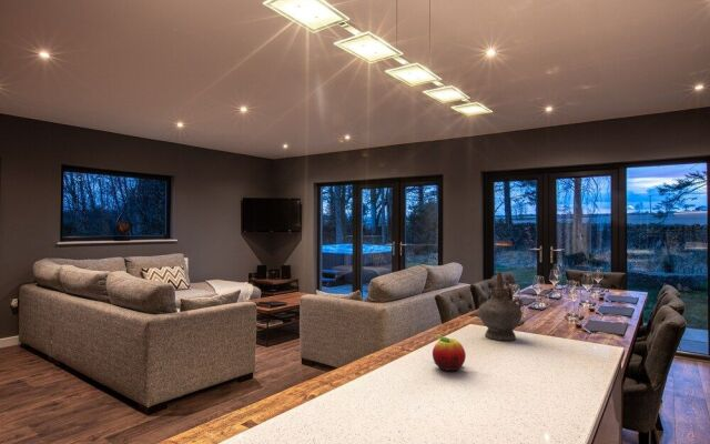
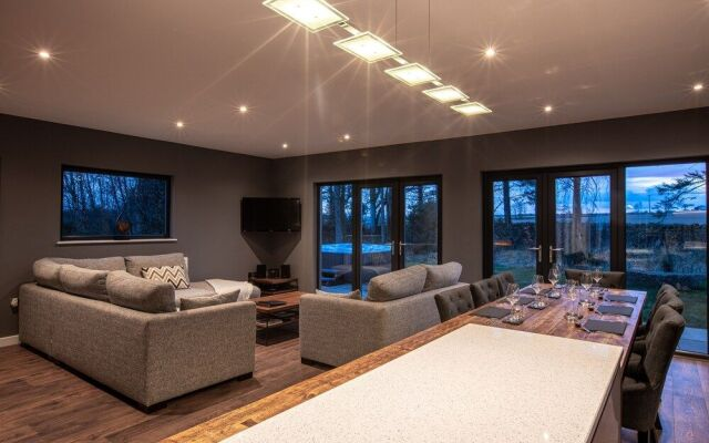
- ceremonial vessel (500, 304)
- fruit (448, 352)
